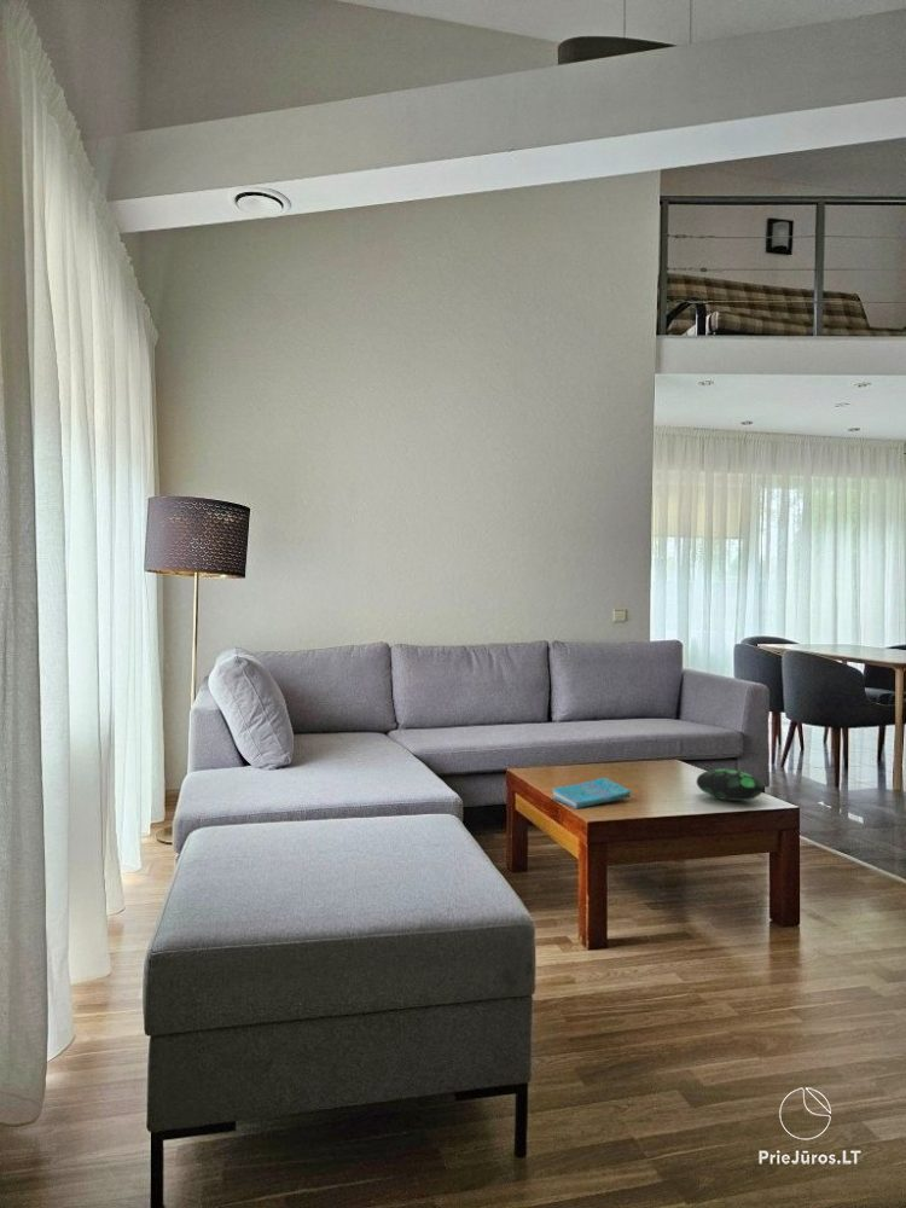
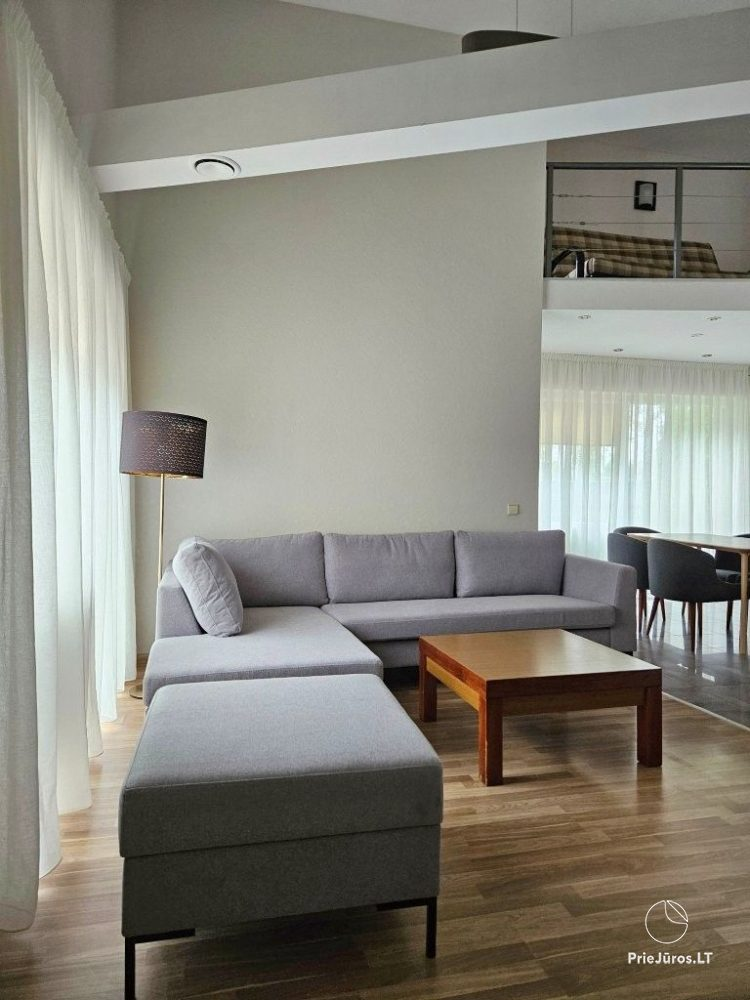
- decorative egg (728, 784)
- cover (591, 792)
